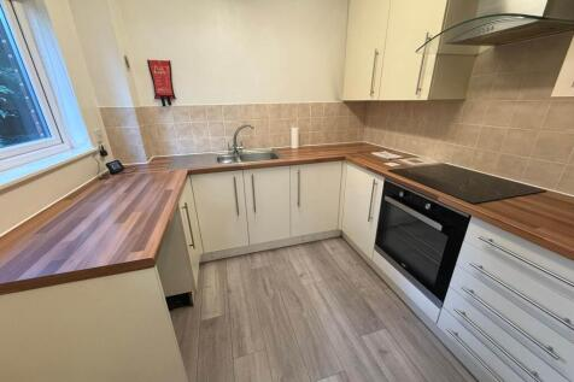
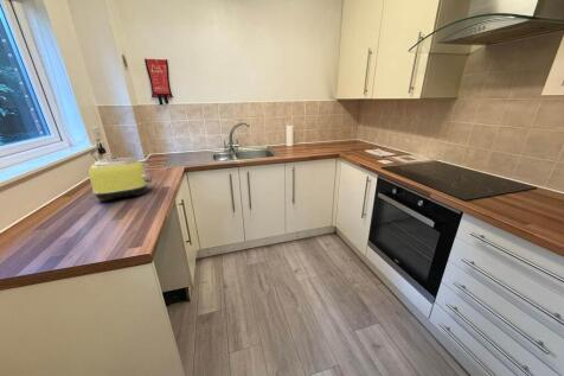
+ toaster (121, 177)
